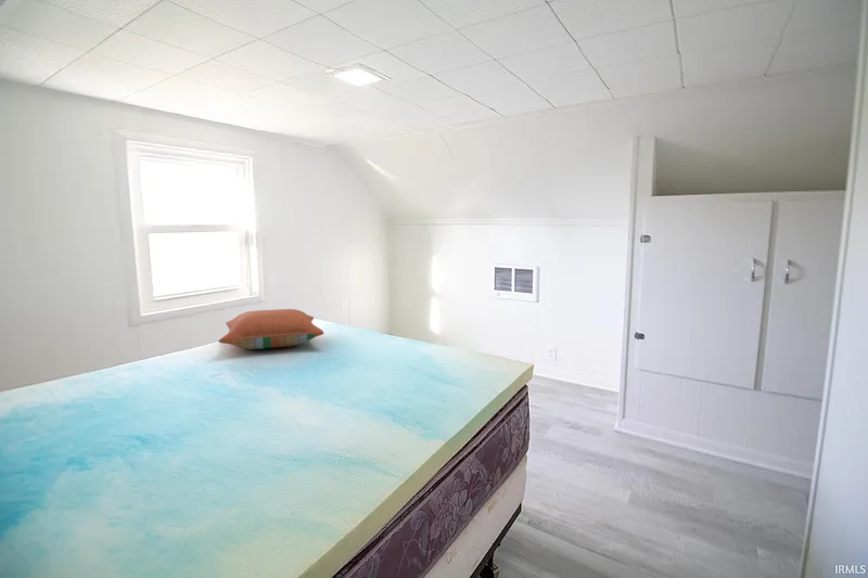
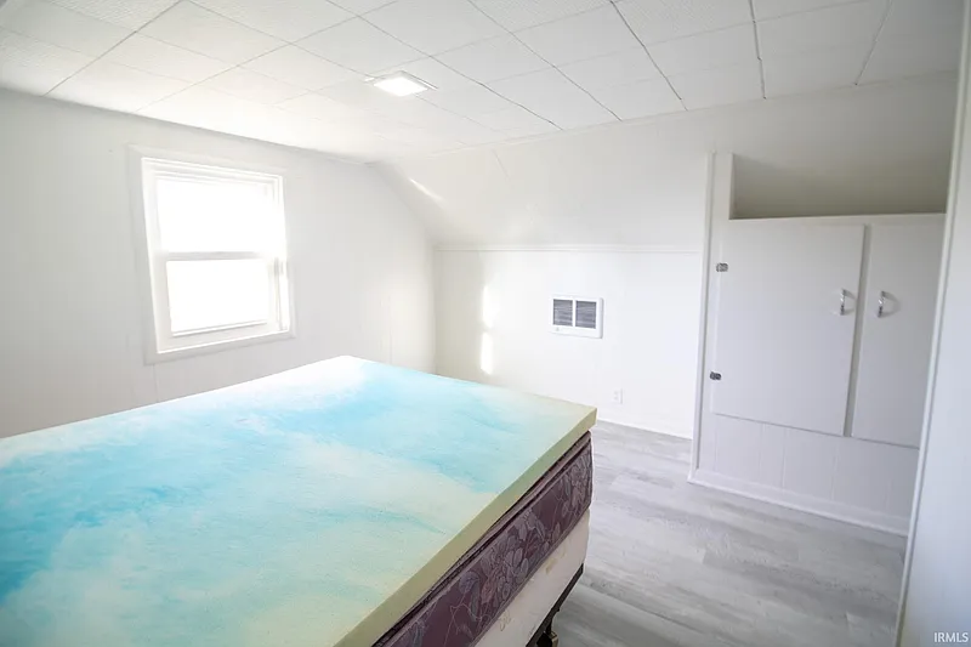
- pillow (271, 327)
